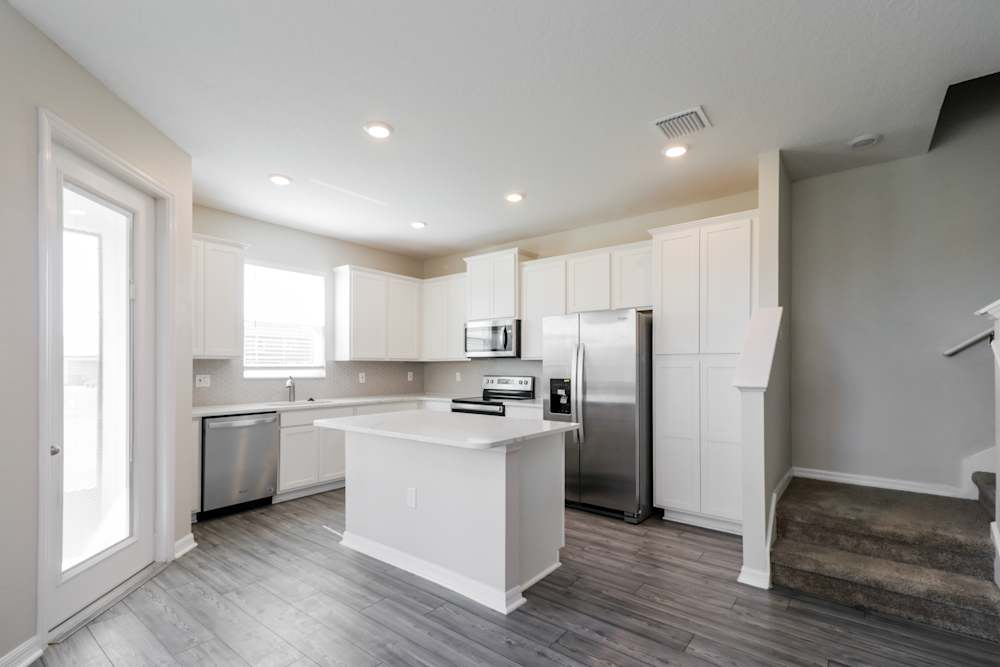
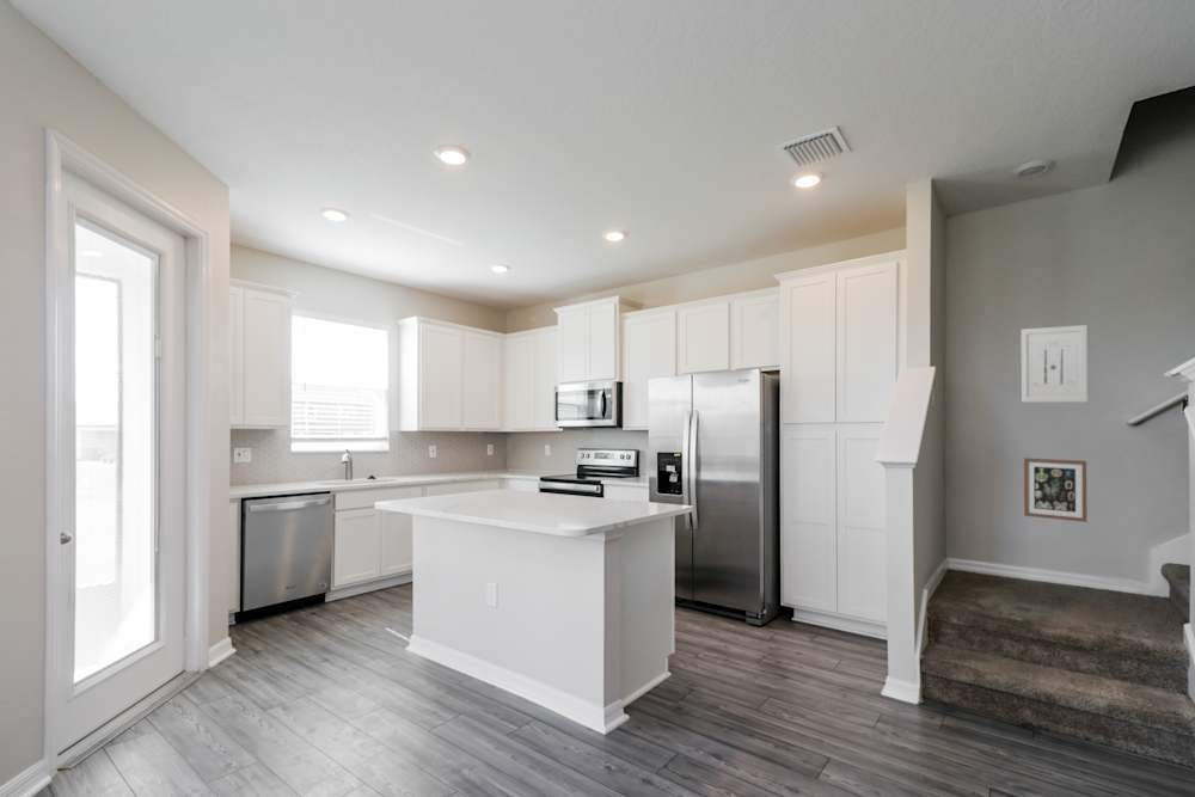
+ wall art (1054, 489)
+ wall art (1053, 364)
